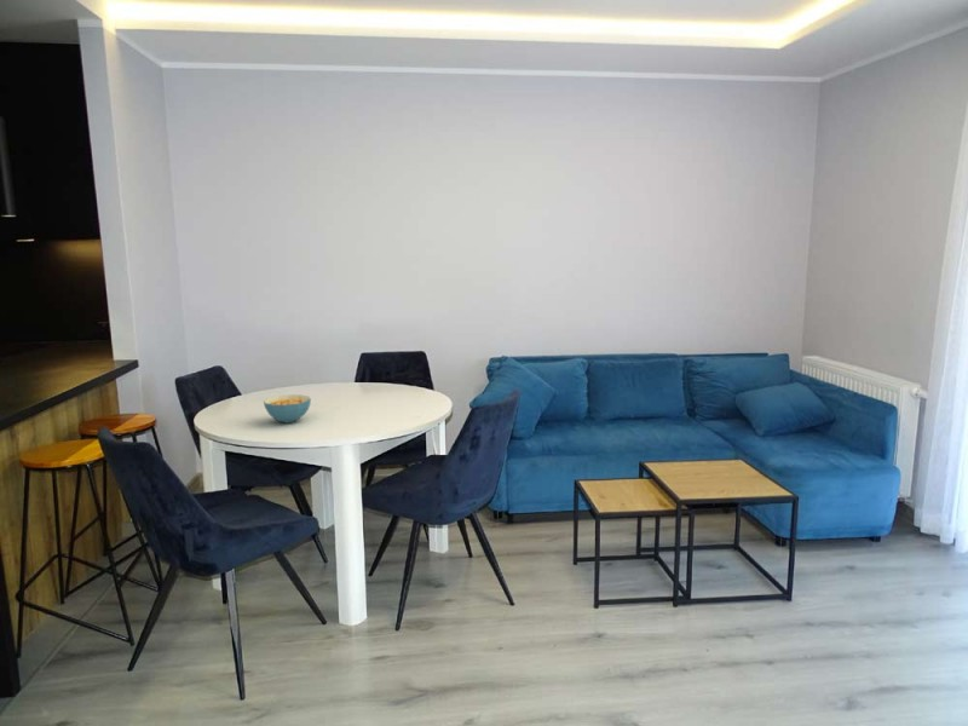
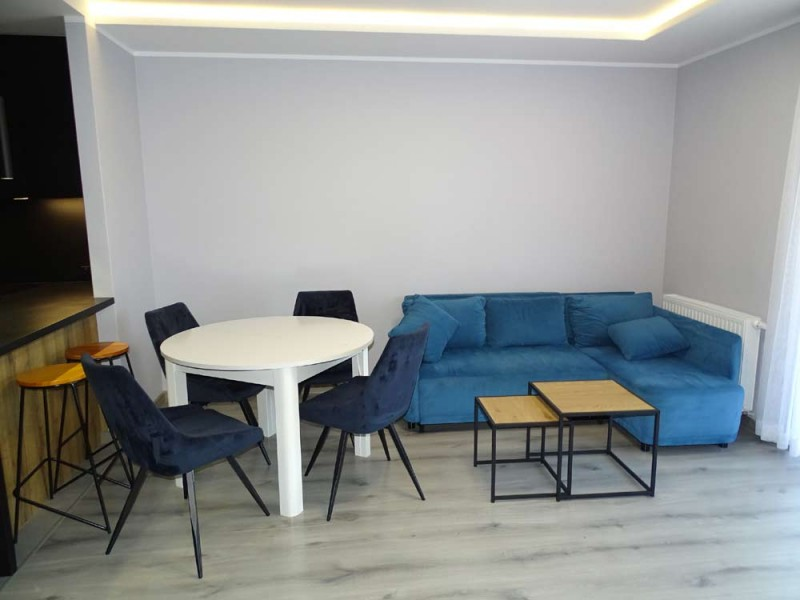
- cereal bowl (287, 410)
